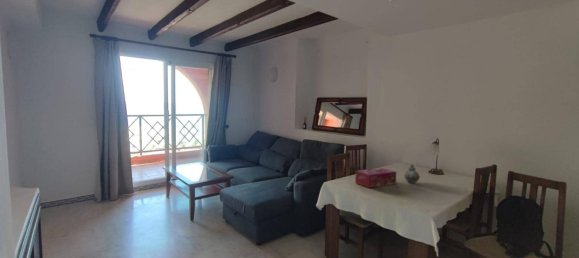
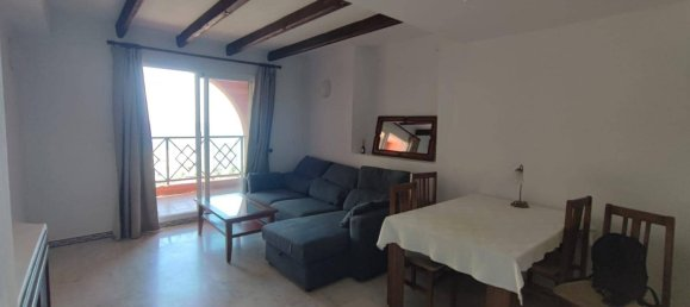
- tissue box (375, 177)
- teapot (411, 173)
